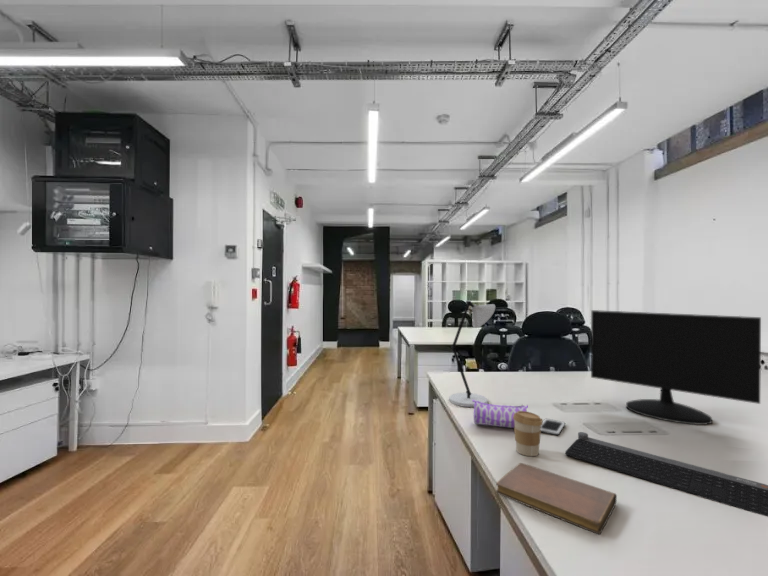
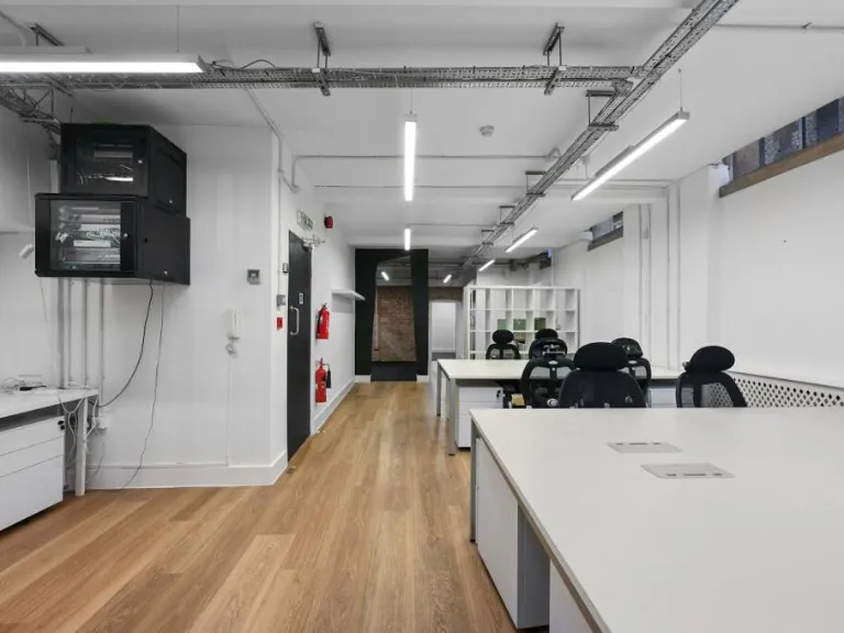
- computer keyboard (657, 466)
- computer monitor (666, 363)
- coffee cup (527, 432)
- notebook (554, 492)
- desk lamp (457, 355)
- pencil case (500, 414)
- cell phone (551, 426)
